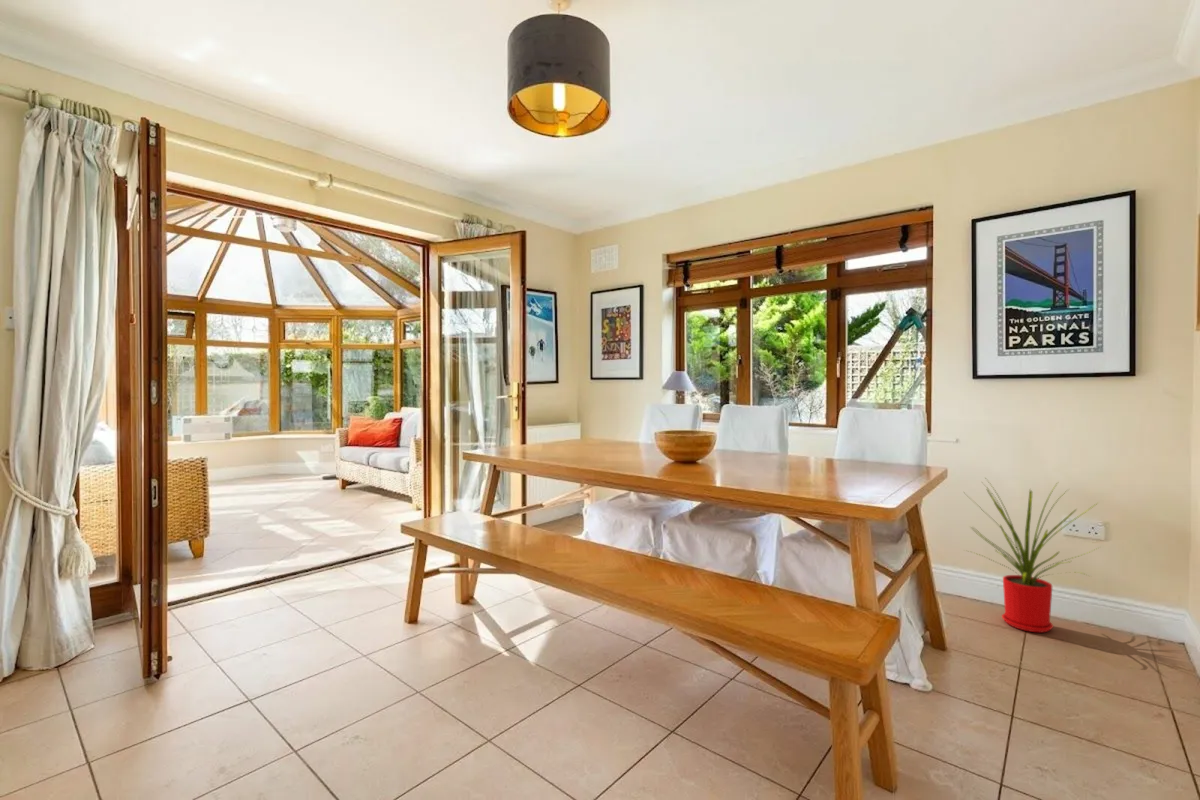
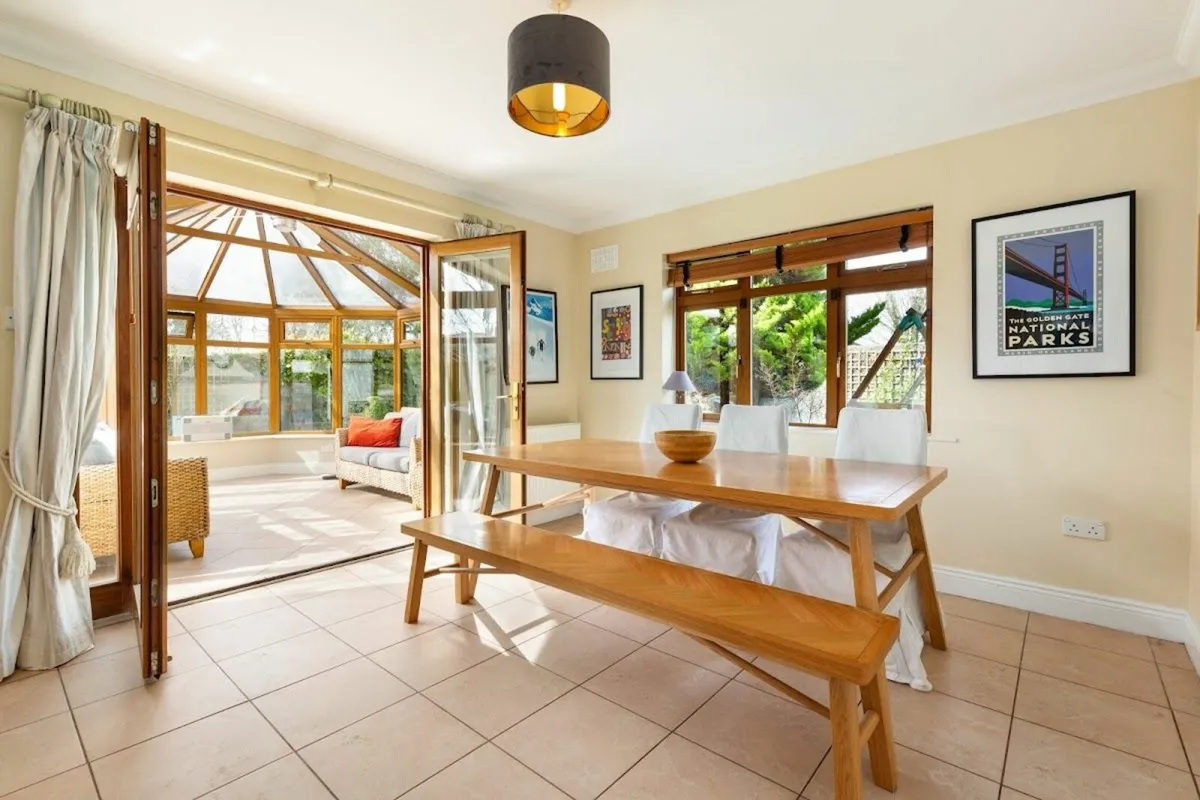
- house plant (1027, 553)
